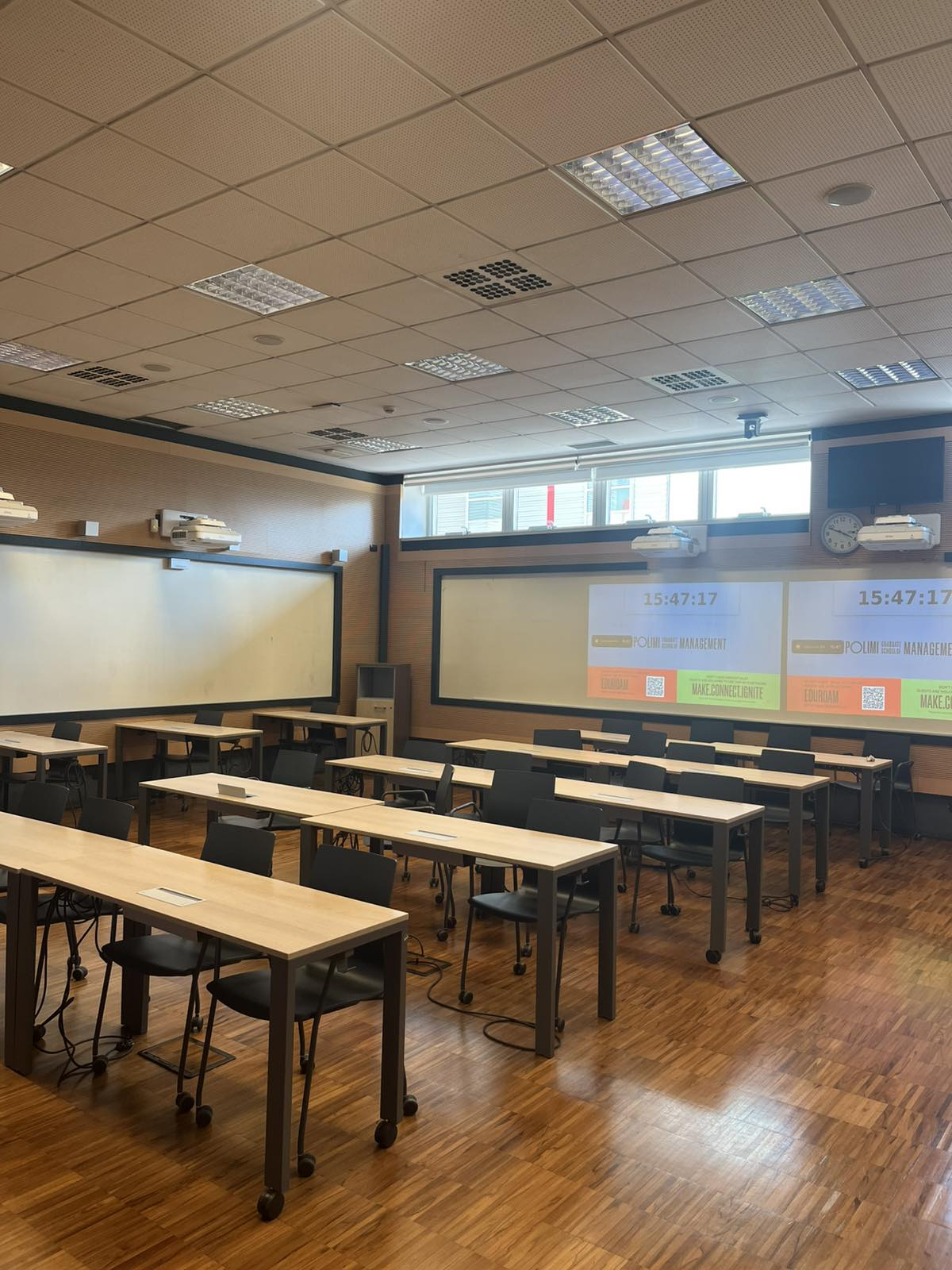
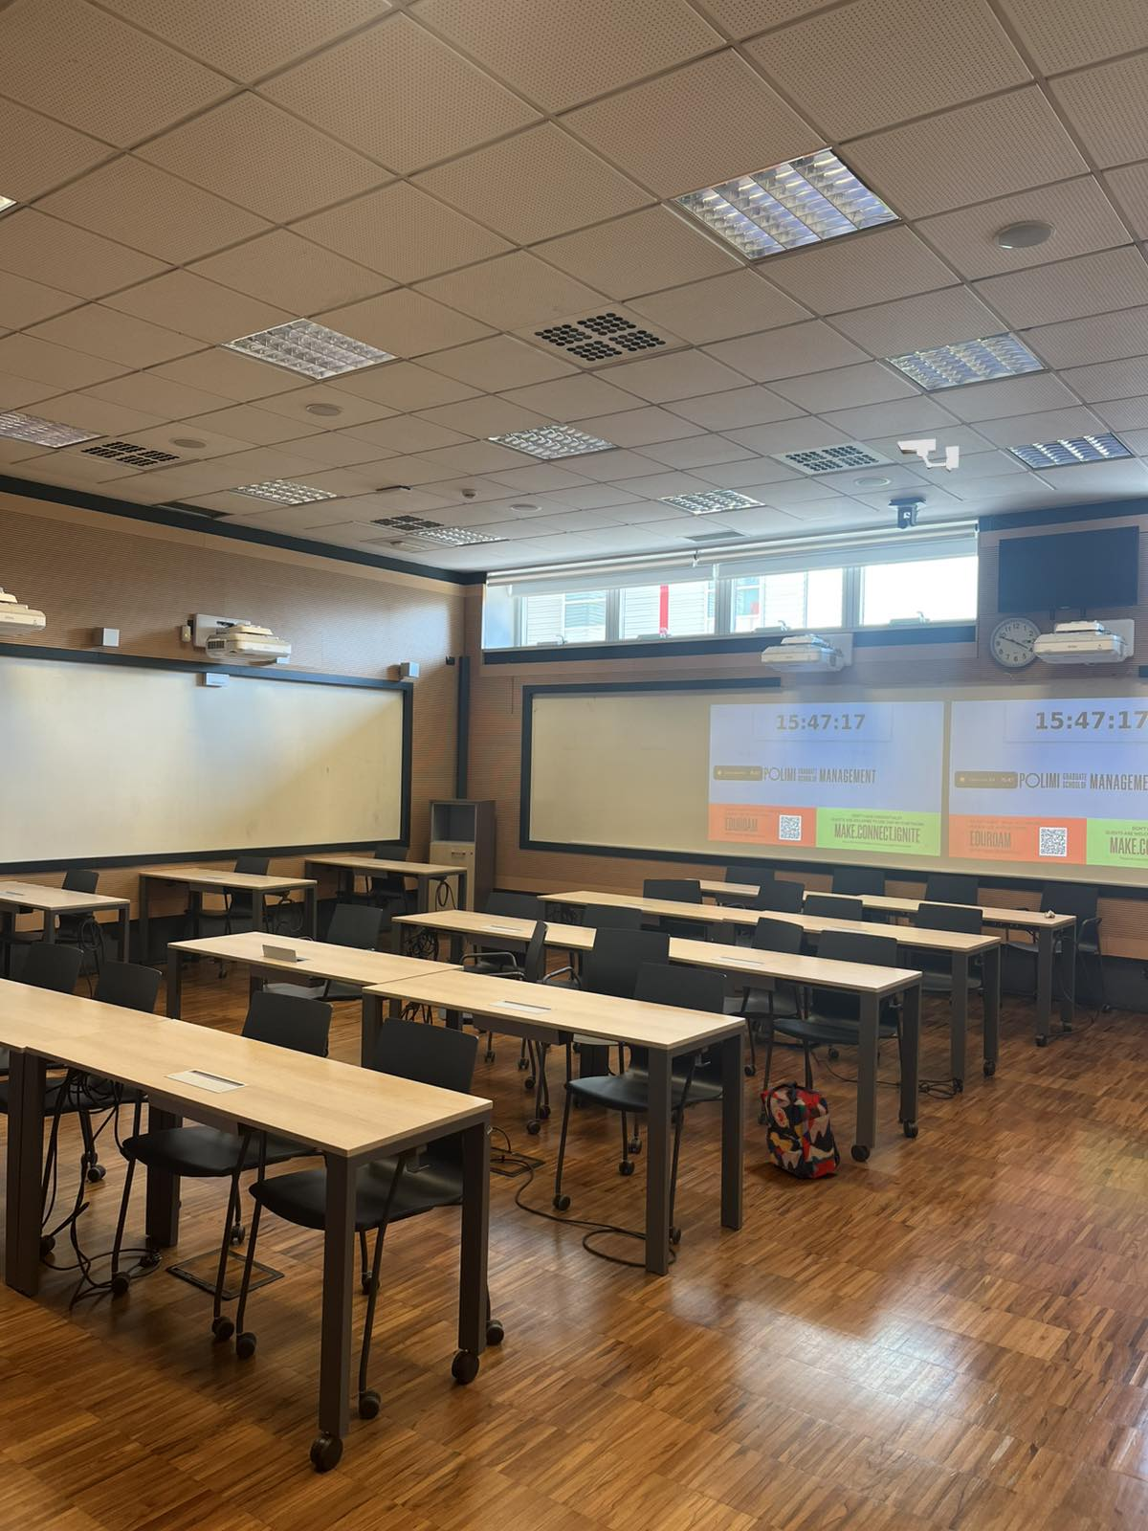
+ backpack (800, 1124)
+ security camera (927, 461)
